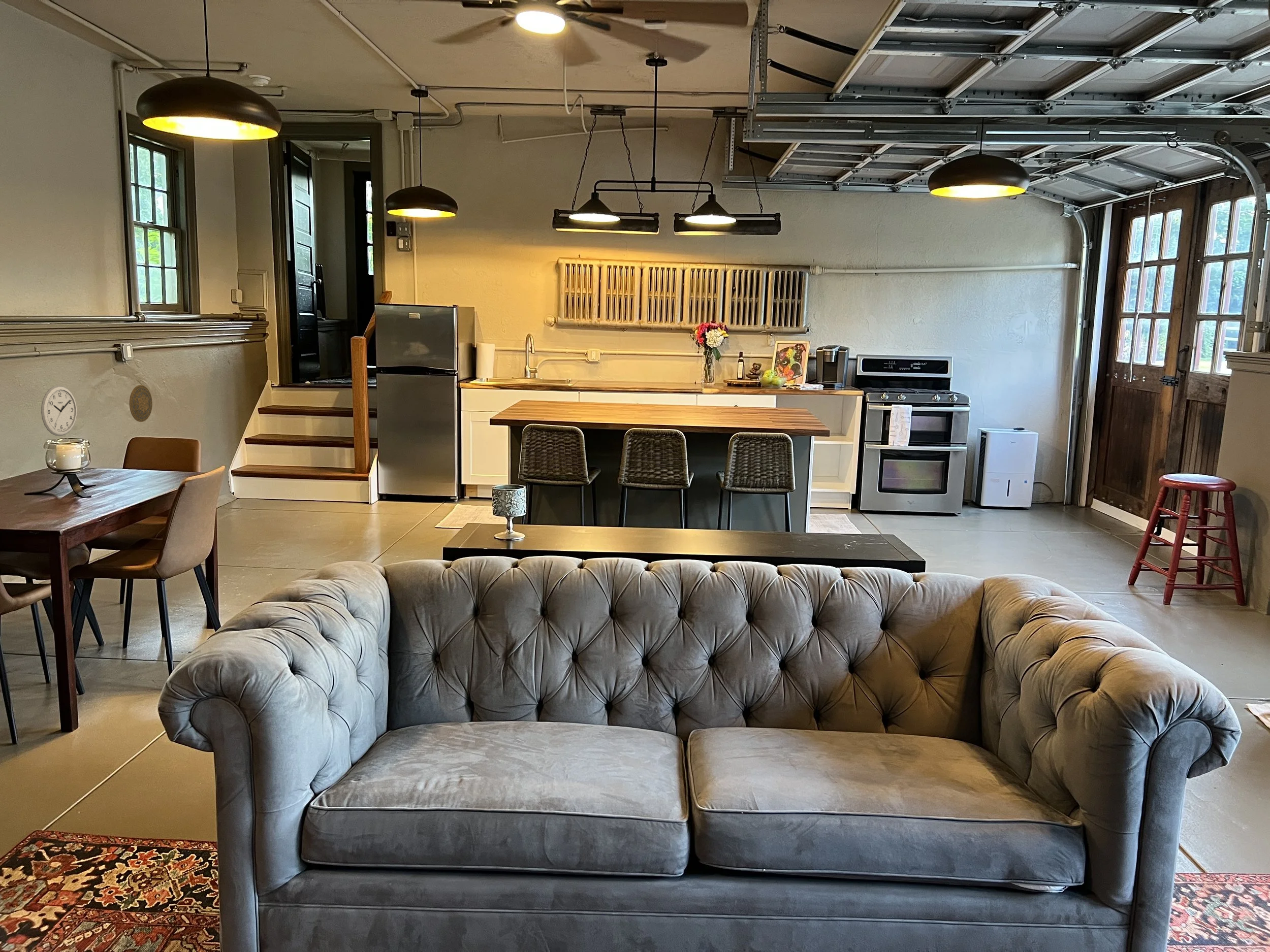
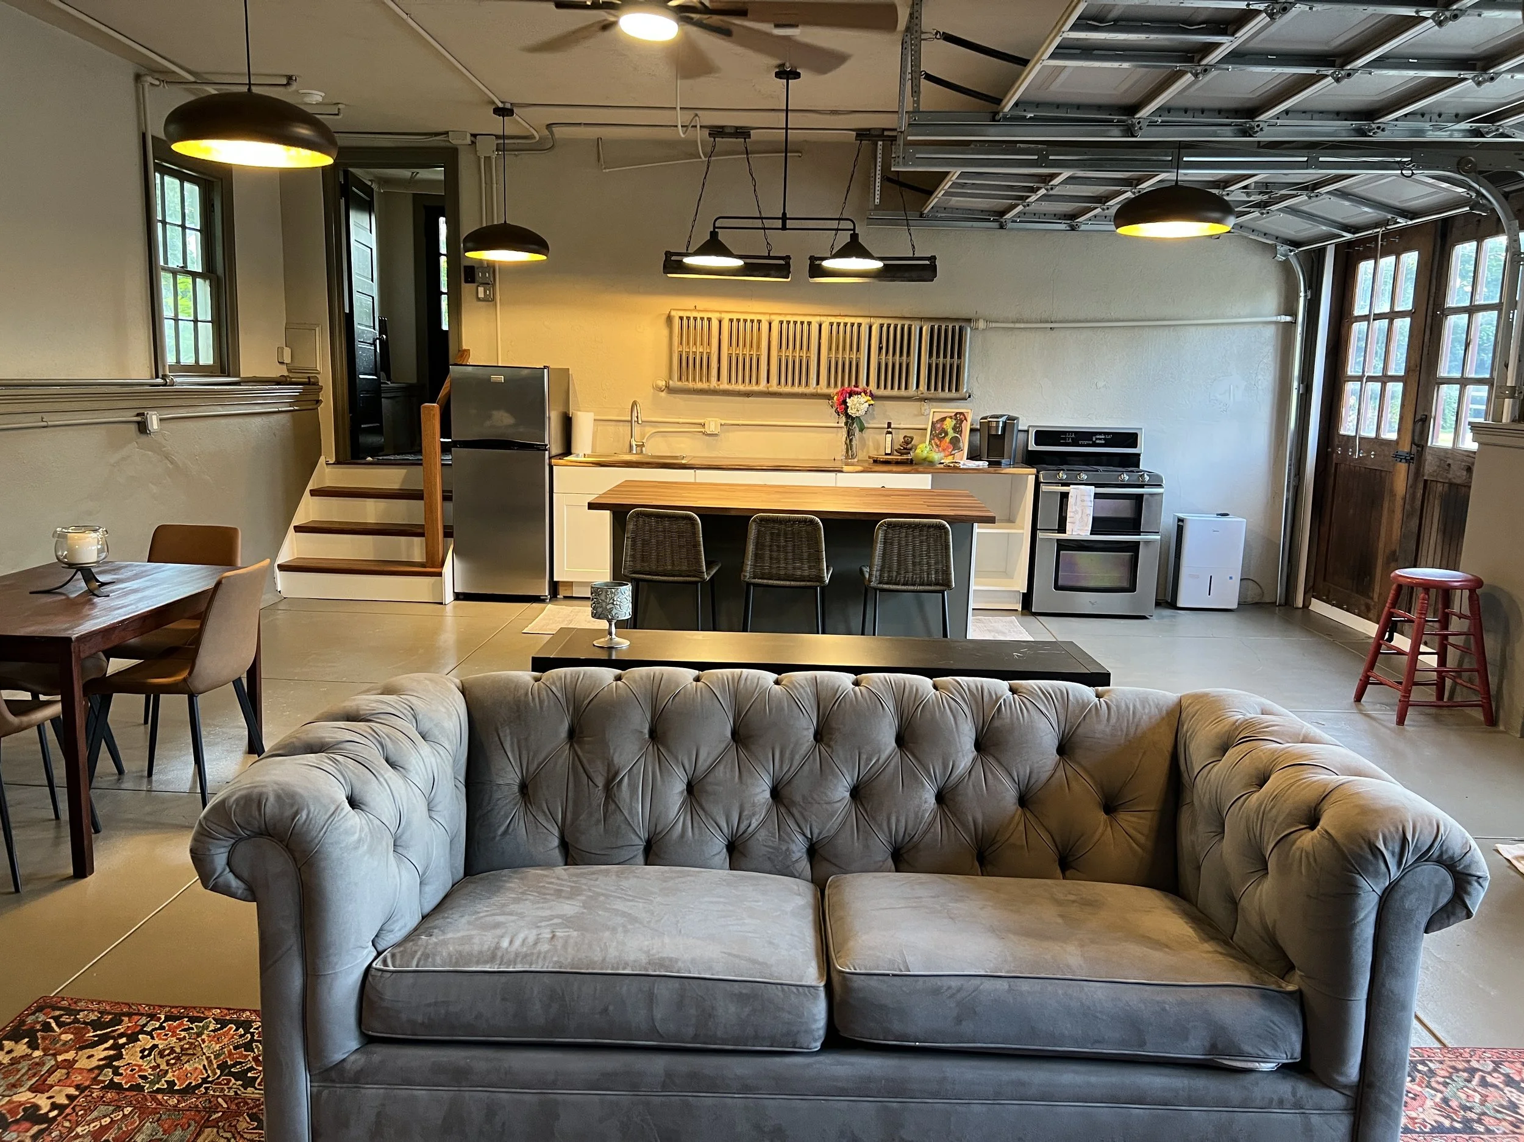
- decorative plate (142, 403)
- wall clock (60, 411)
